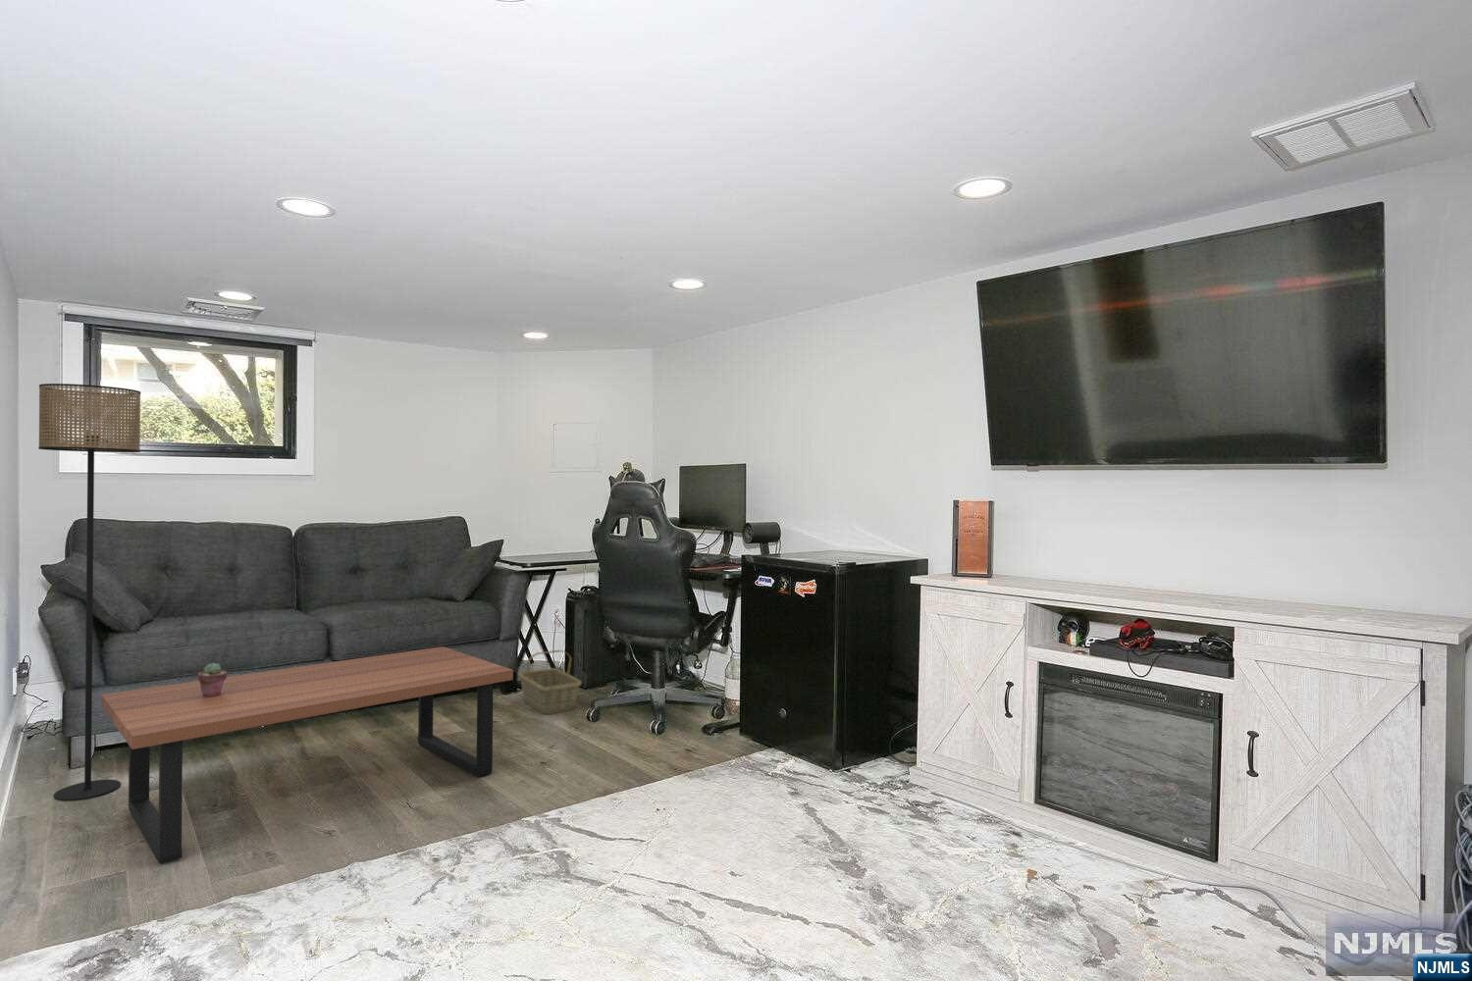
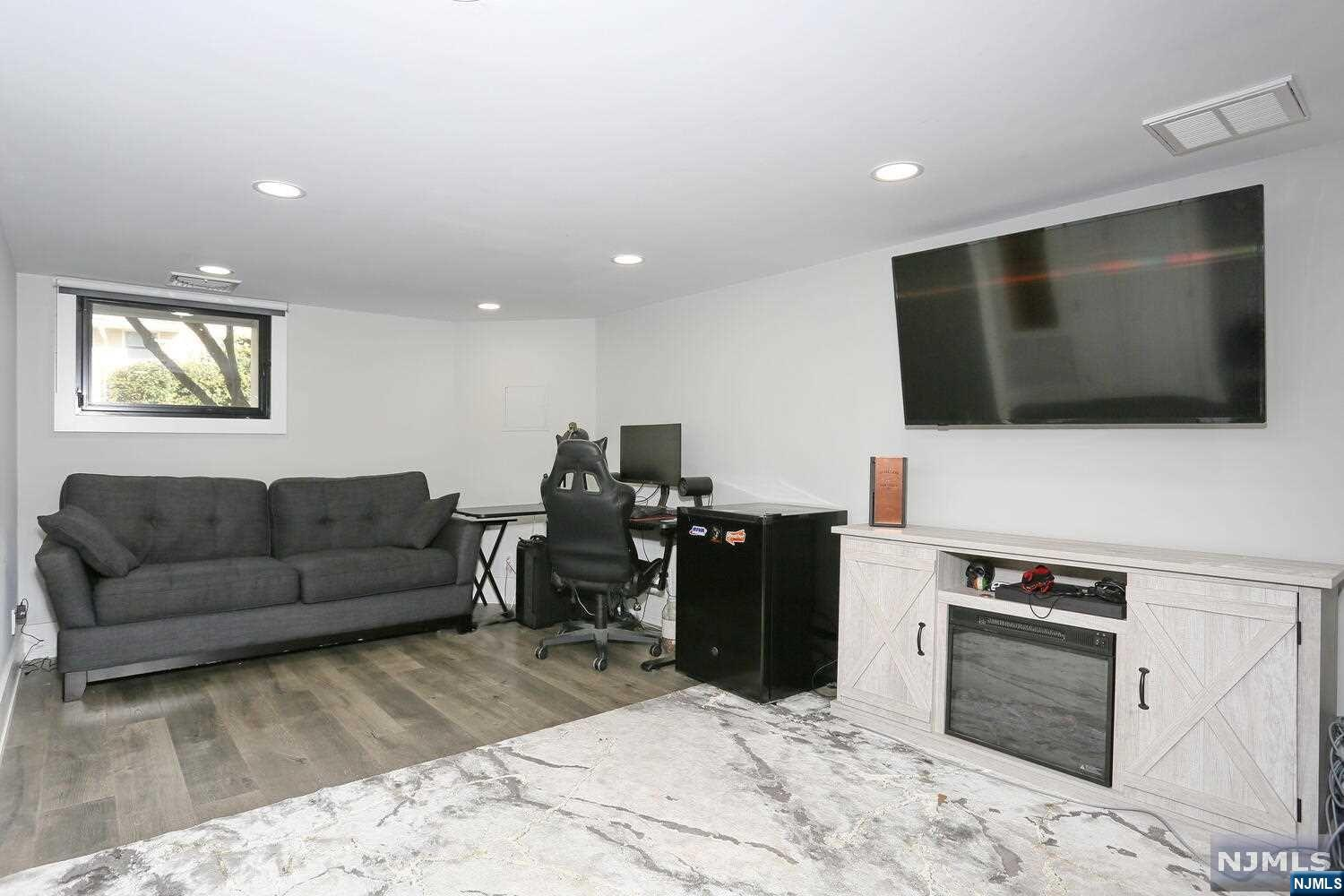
- coffee table (317, 715)
- basket (549, 678)
- potted succulent (212, 678)
- floor lamp (90, 589)
